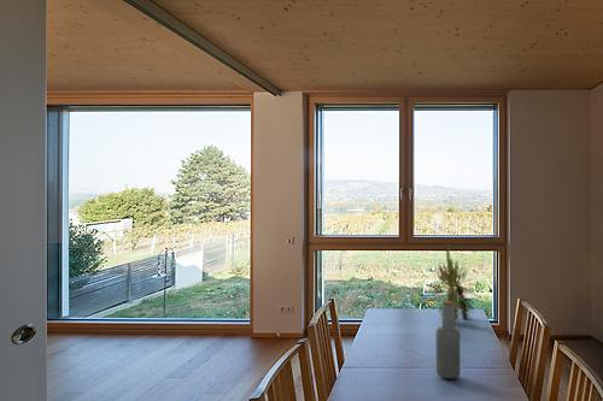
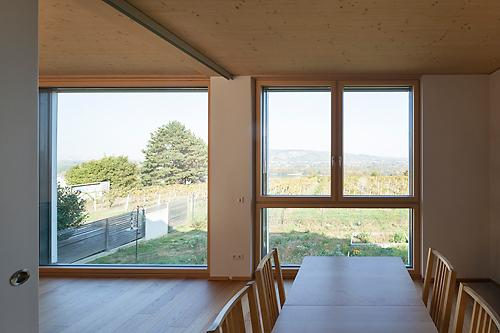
- bottle (447, 338)
- plant (452, 281)
